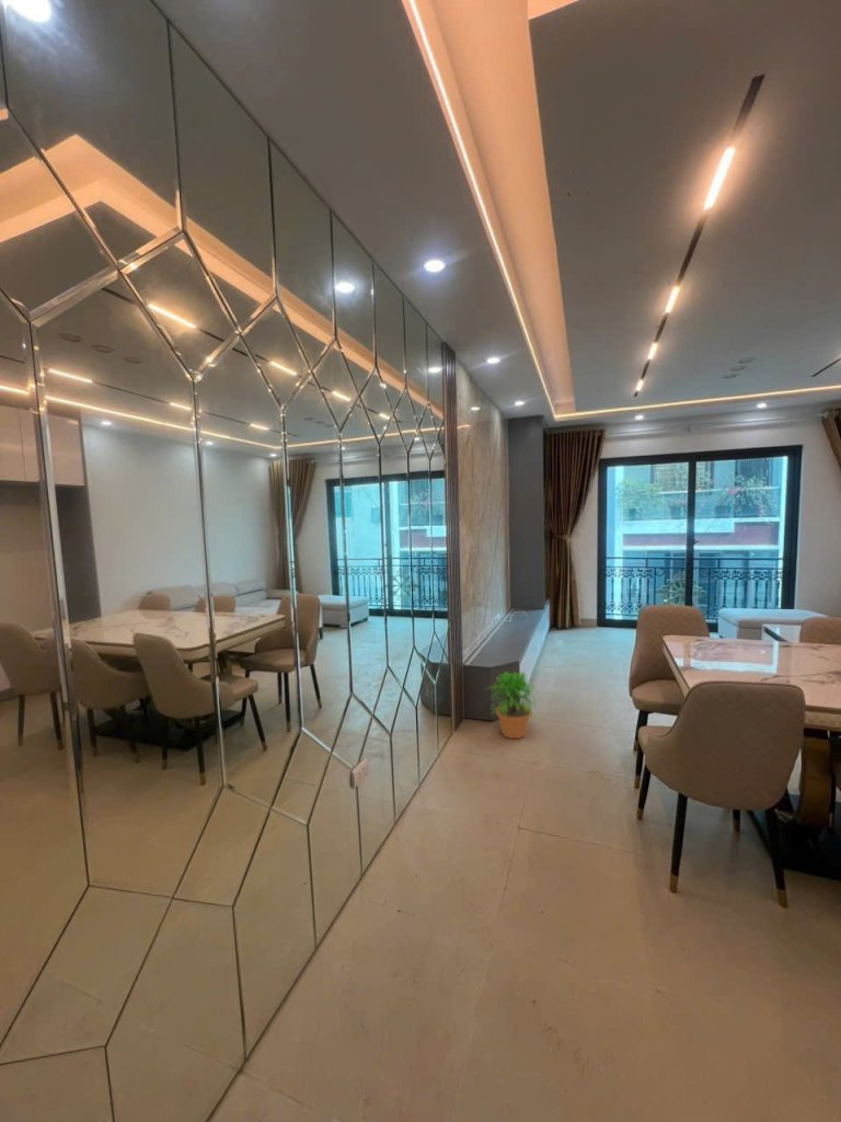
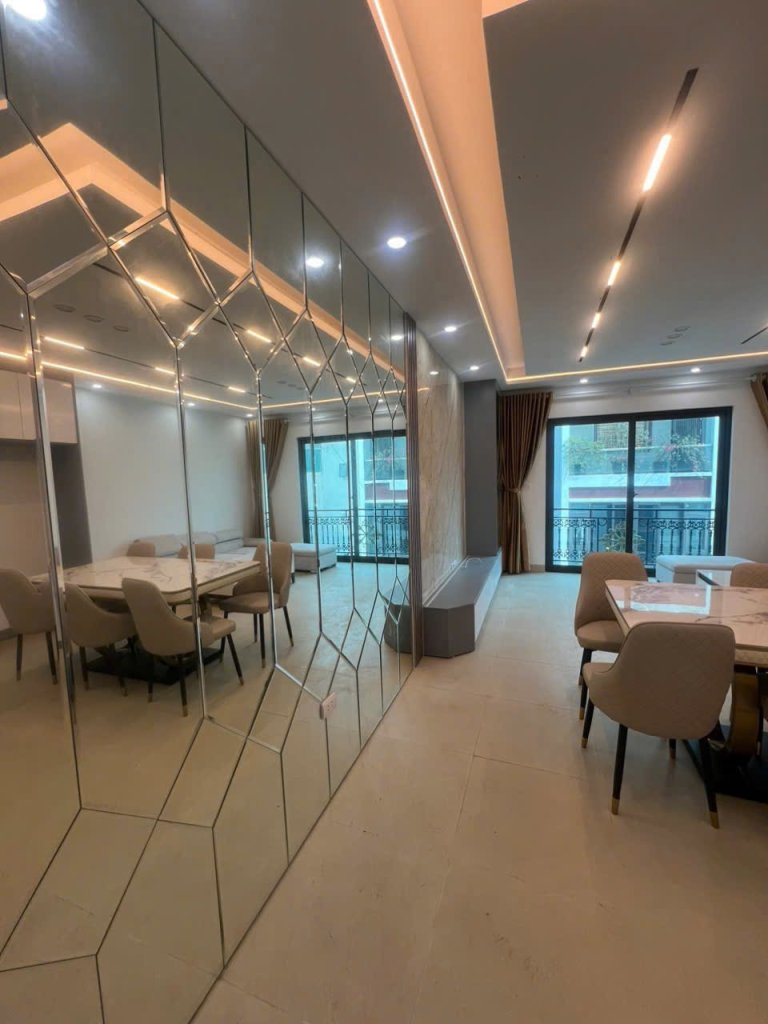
- potted plant (511, 701)
